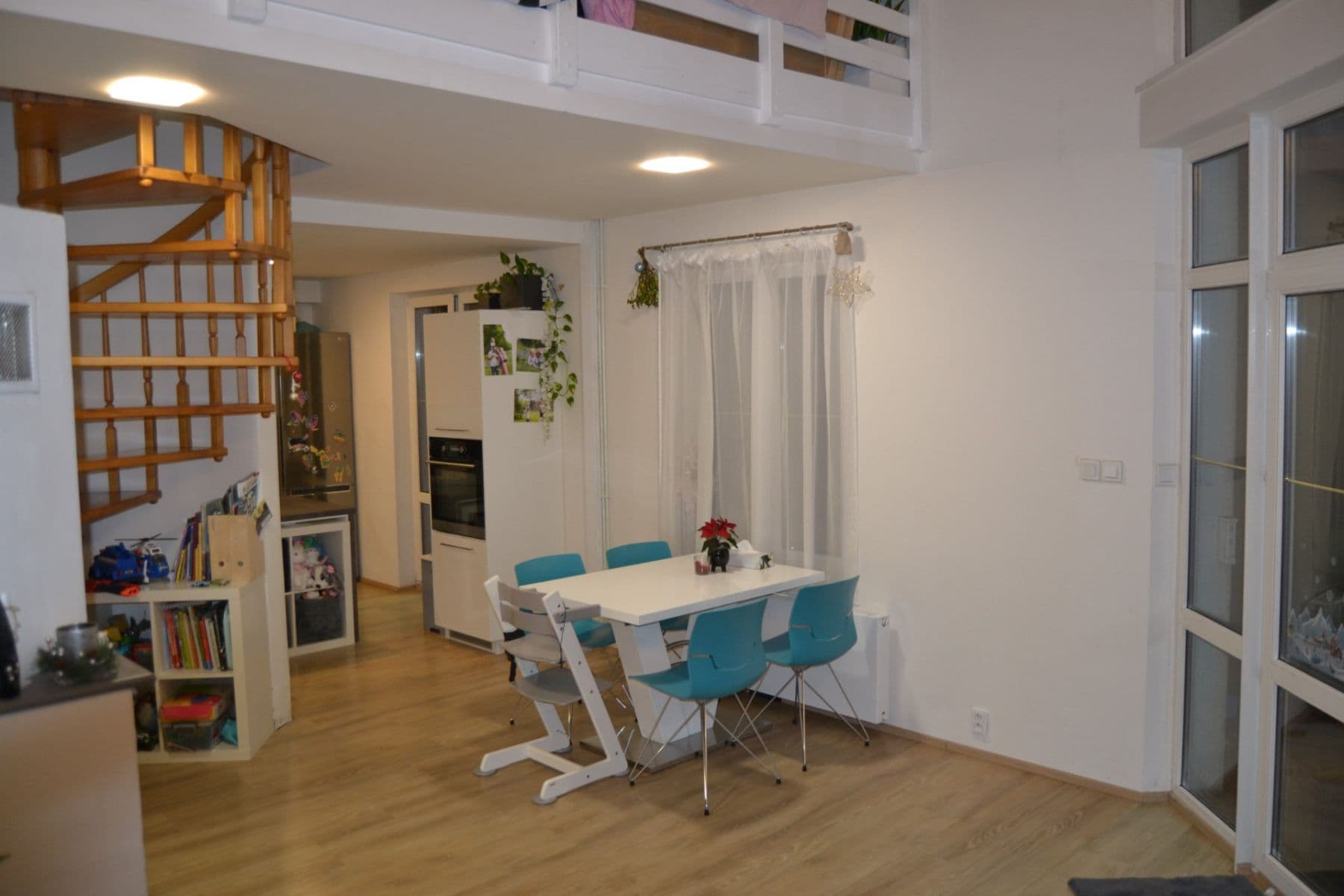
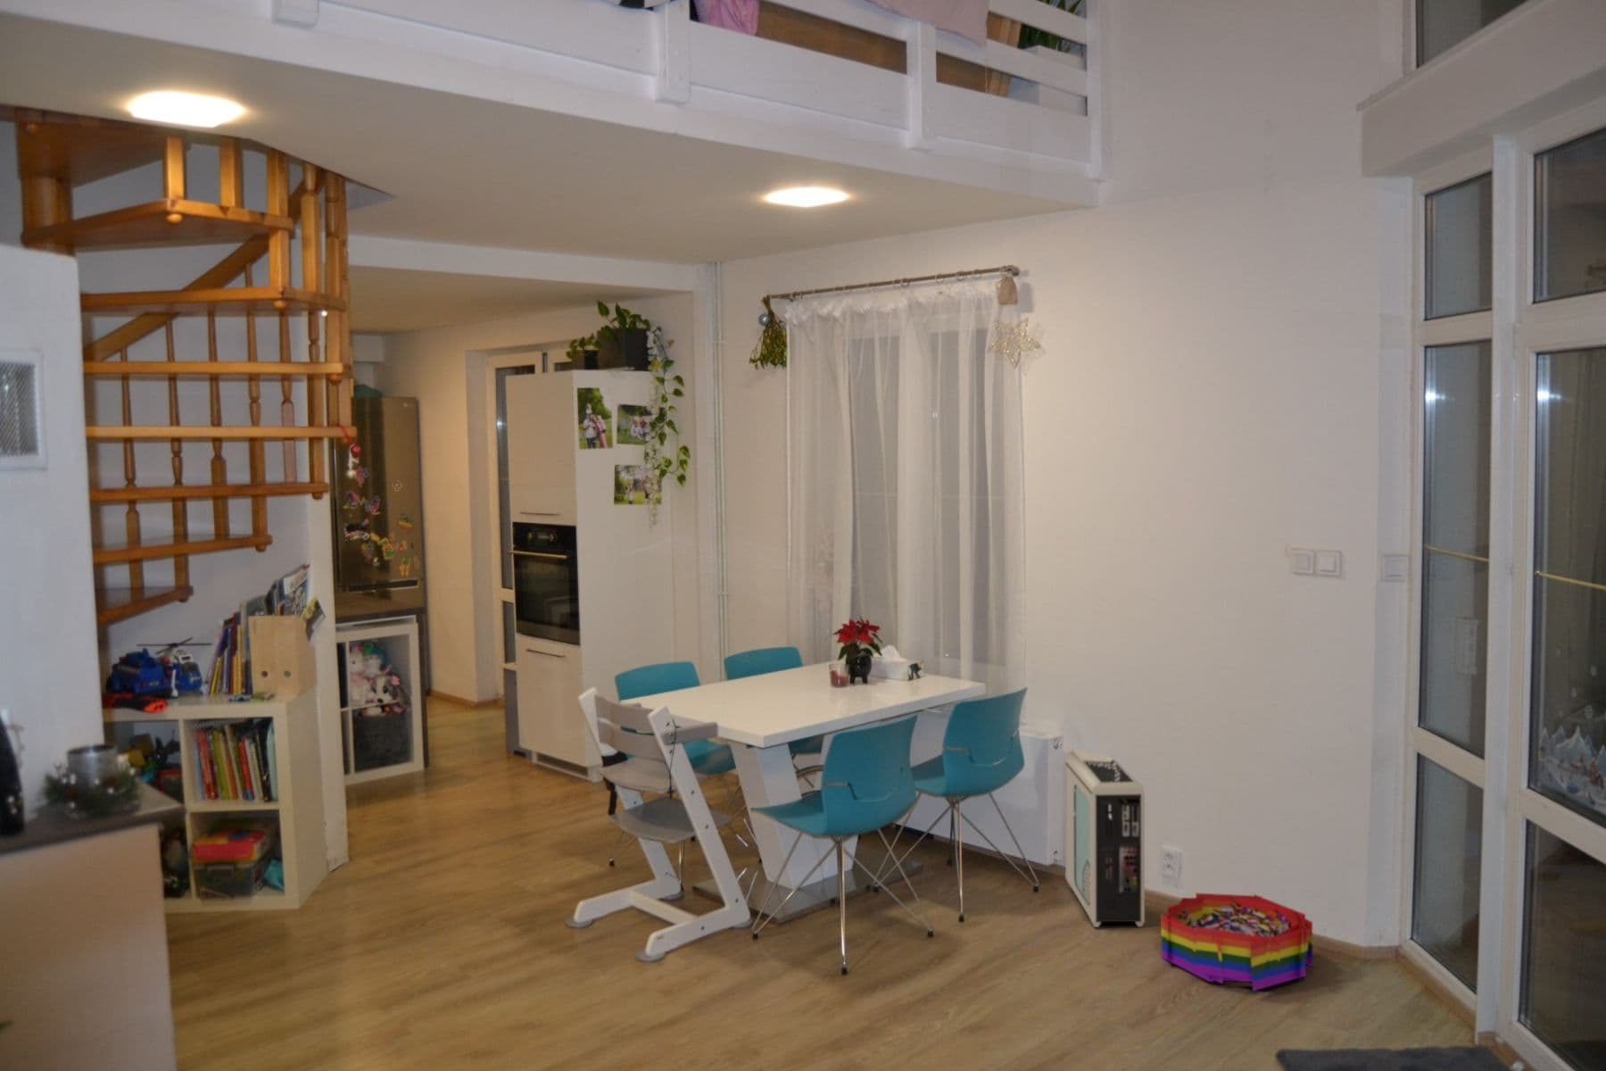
+ air purifier (1103, 833)
+ storage bin (1232, 936)
